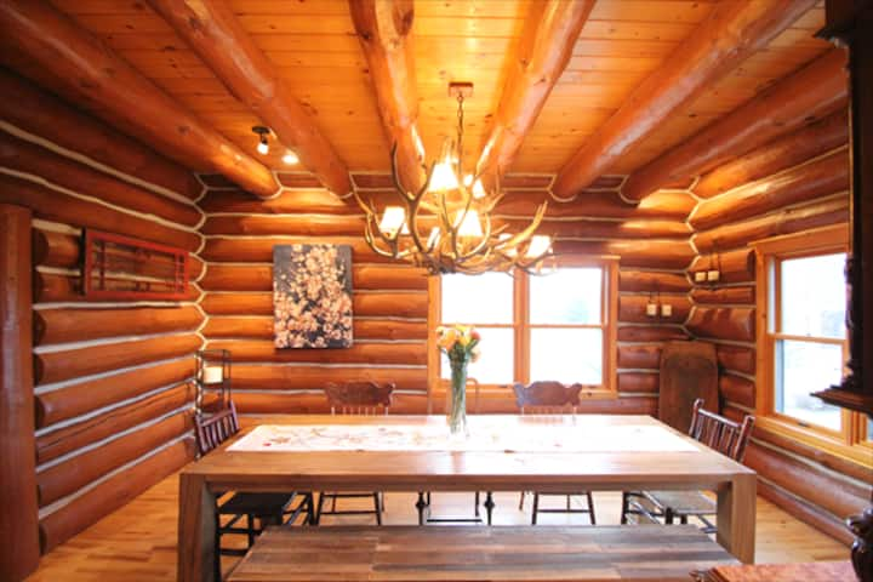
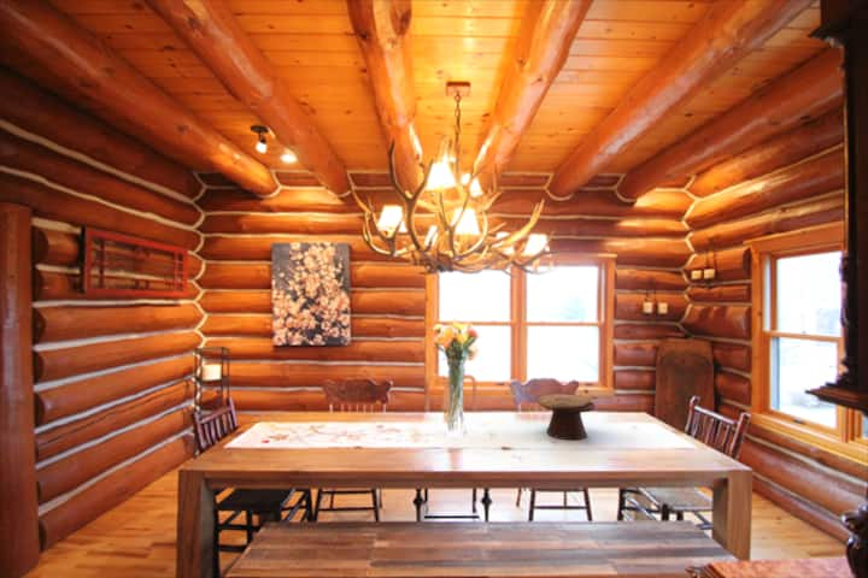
+ decorative bowl (569, 415)
